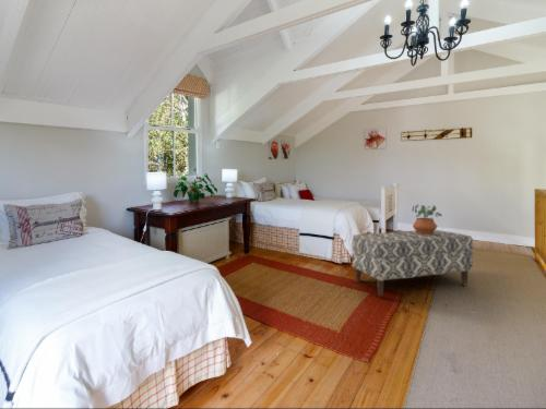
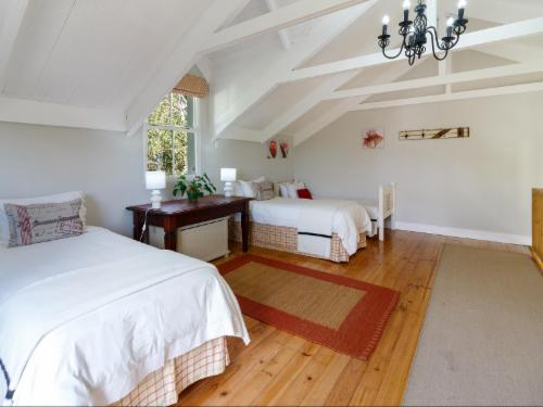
- potted plant (427, 218)
- bench (410, 258)
